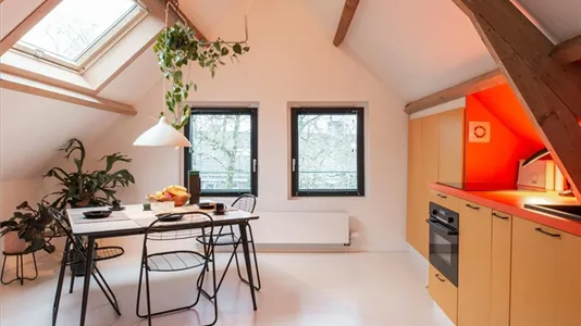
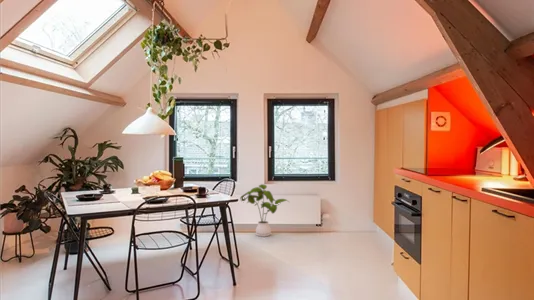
+ house plant (263, 210)
